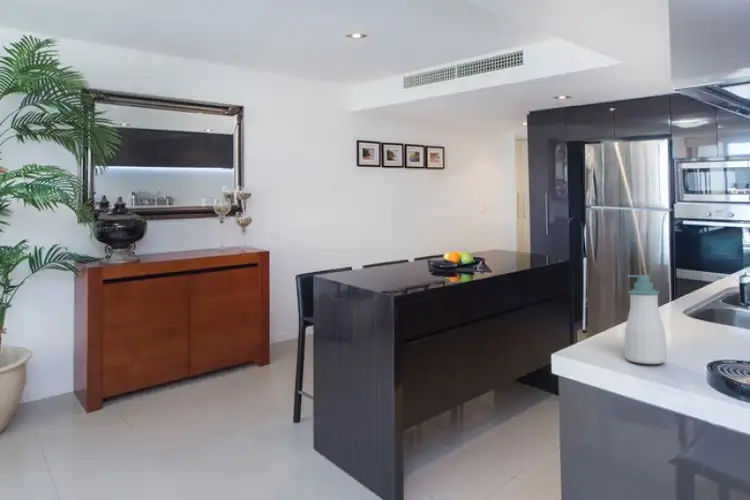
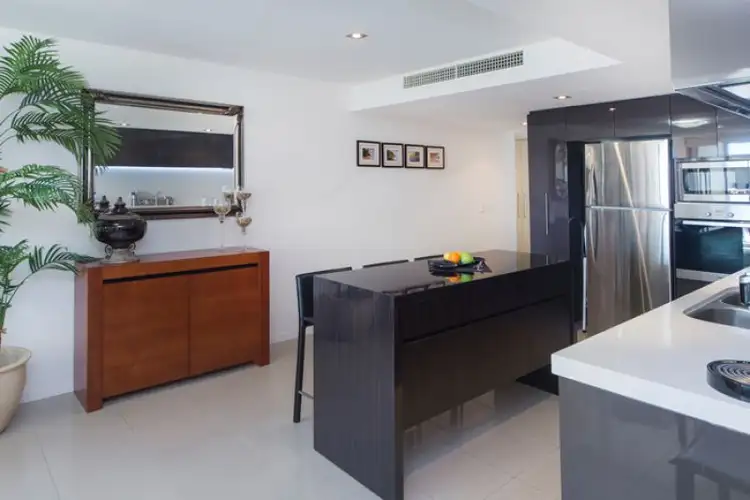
- soap bottle (644, 318)
